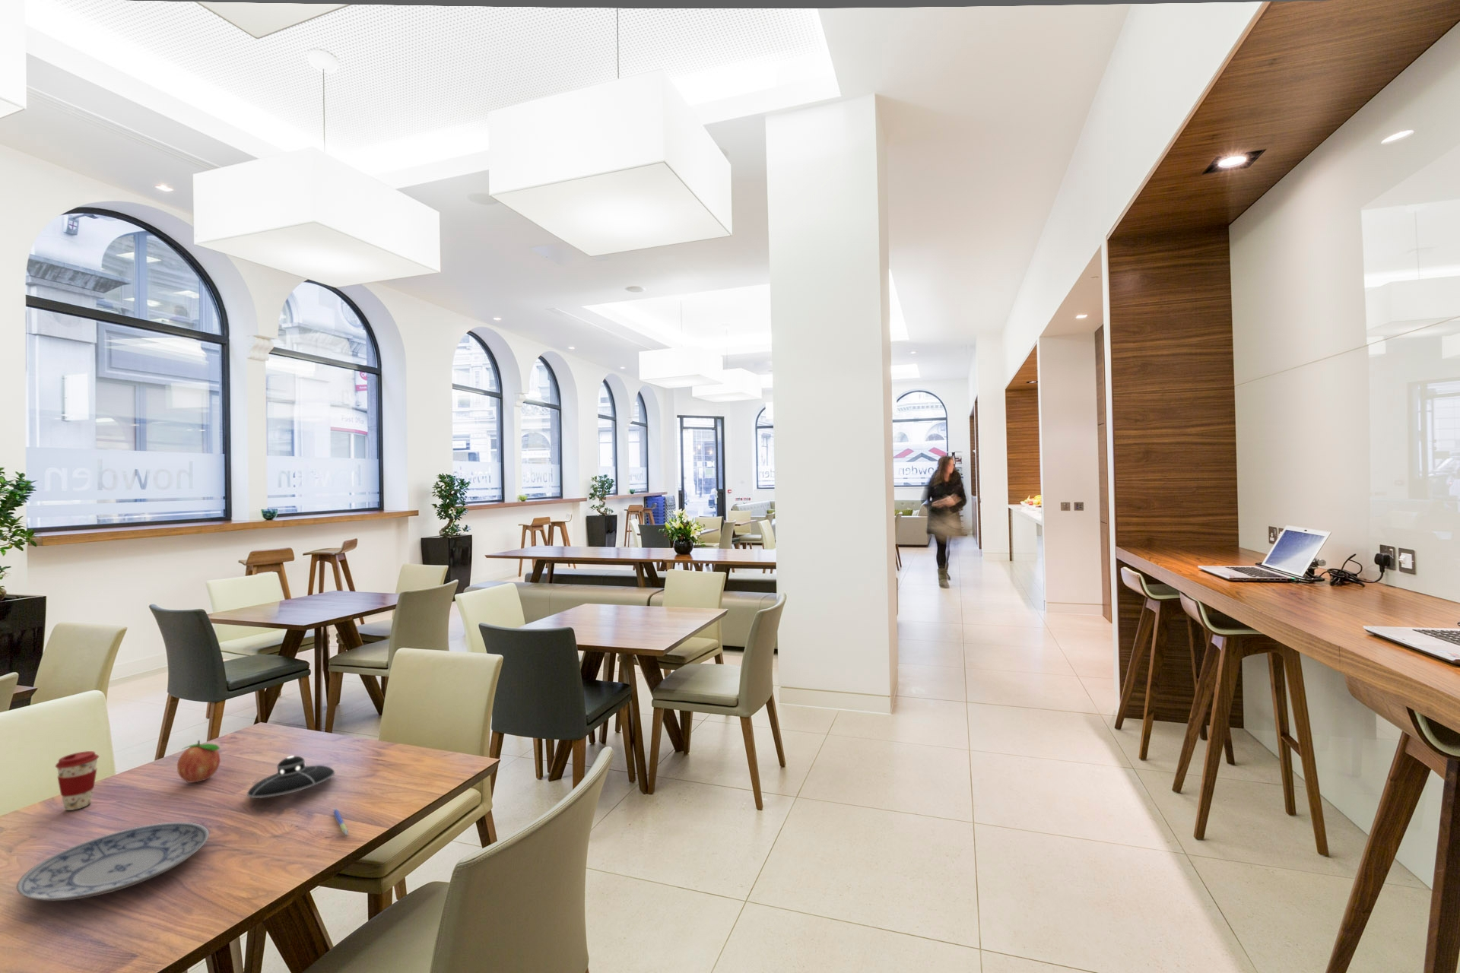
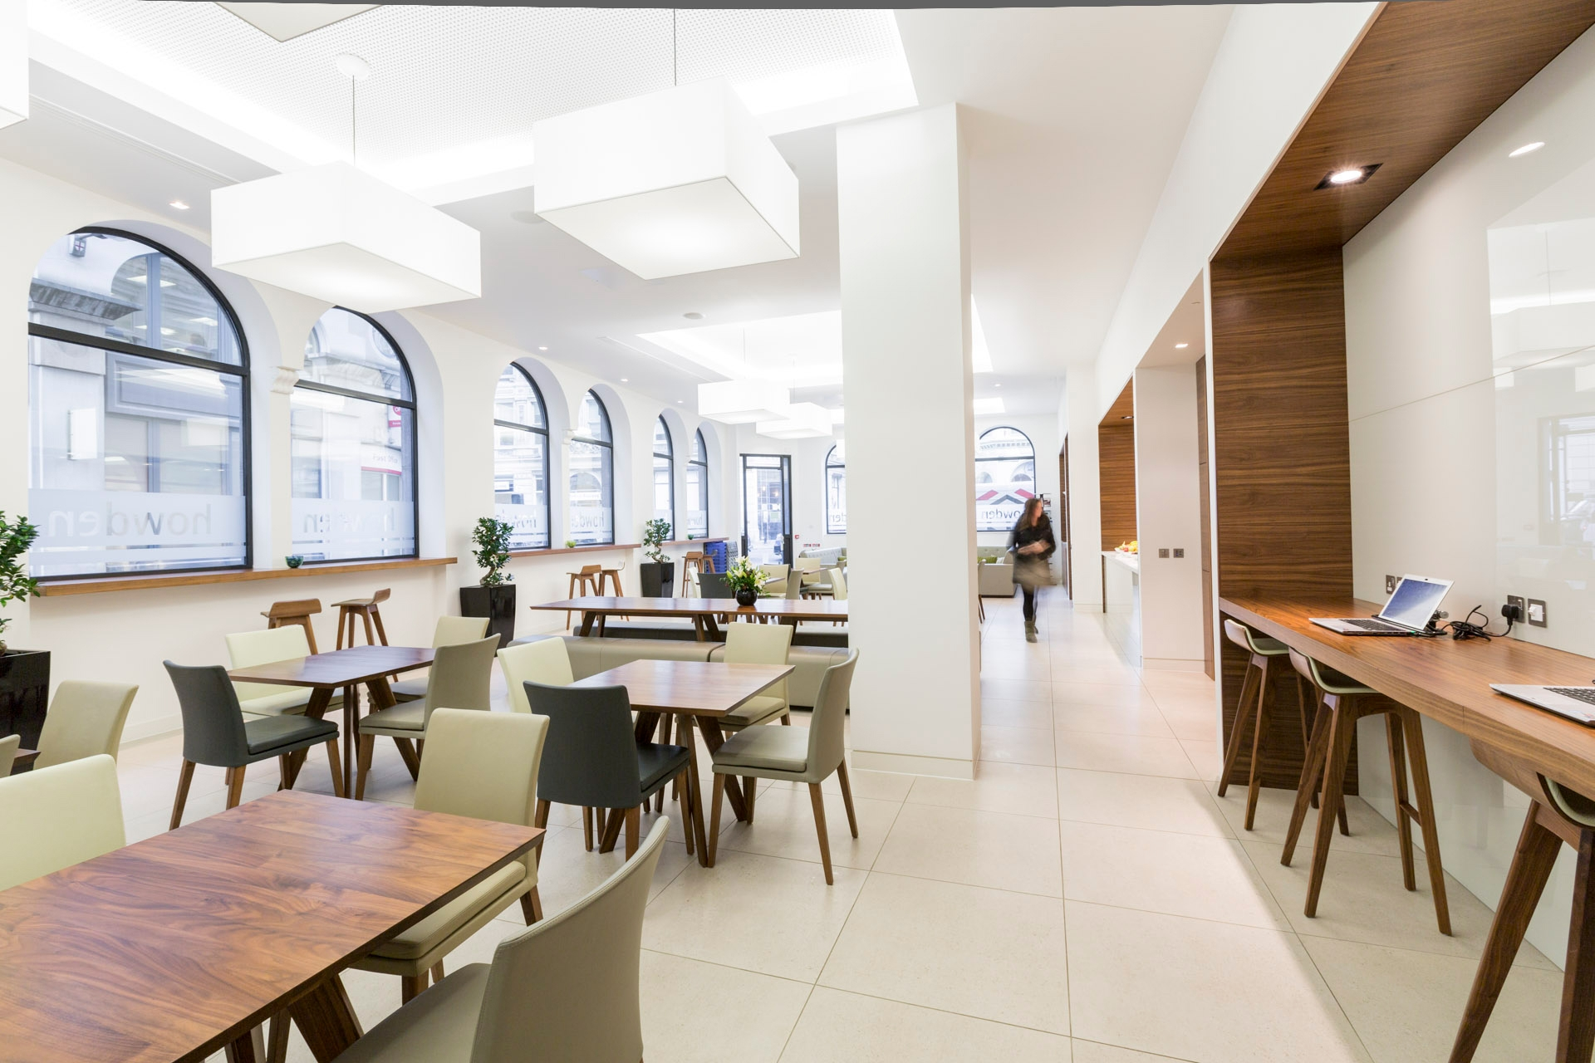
- fruit (199, 760)
- plate (119, 863)
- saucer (292, 772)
- coffee cup (77, 781)
- pen (341, 822)
